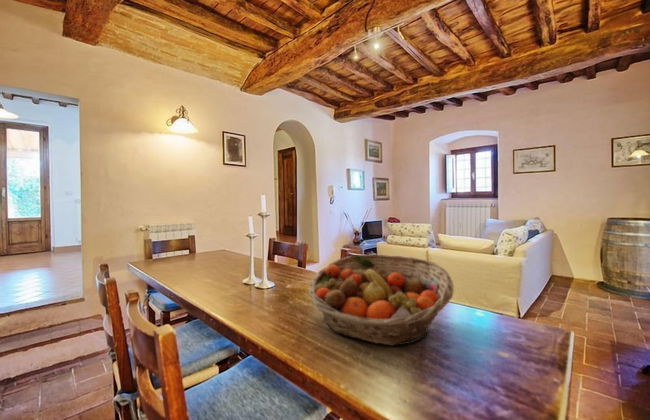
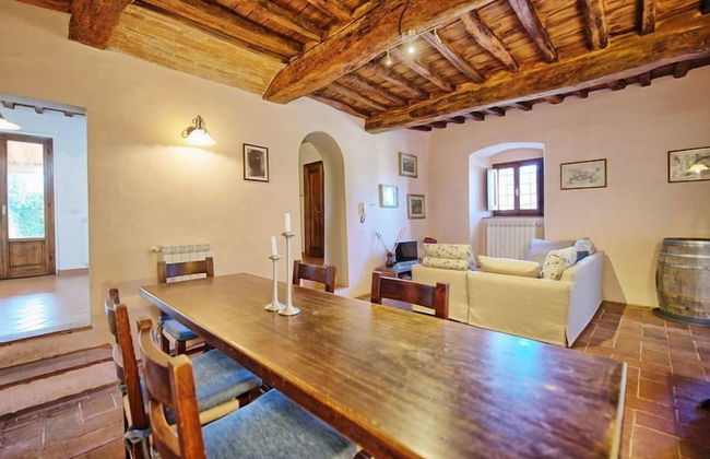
- fruit basket (376, 292)
